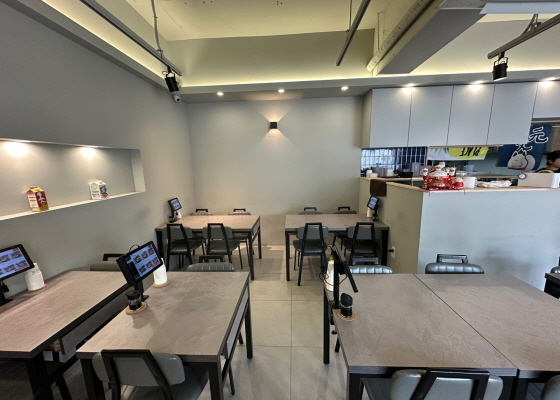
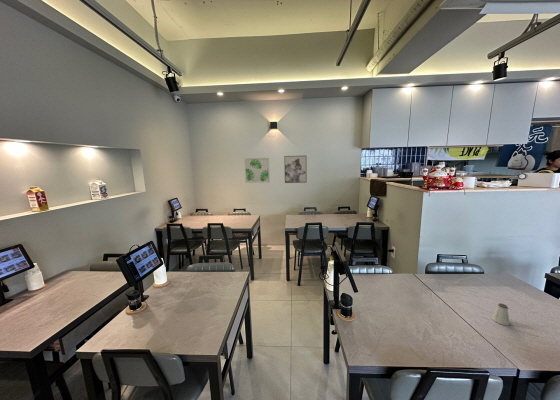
+ wall art (257, 170)
+ saltshaker (501, 313)
+ wall art (295, 169)
